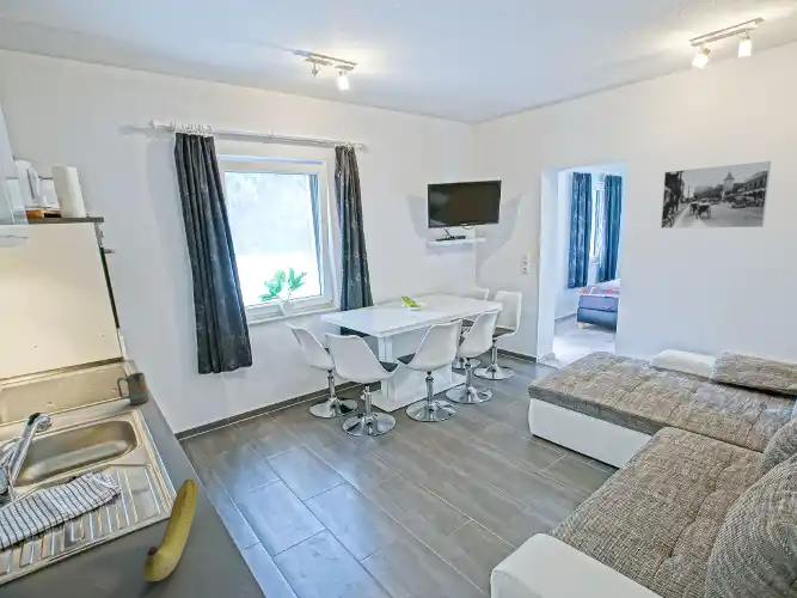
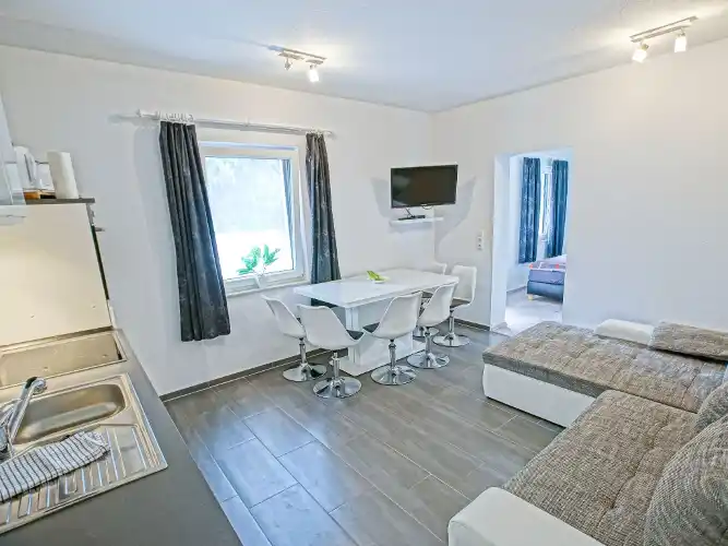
- mug (133, 389)
- fruit (174, 530)
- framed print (711, 197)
